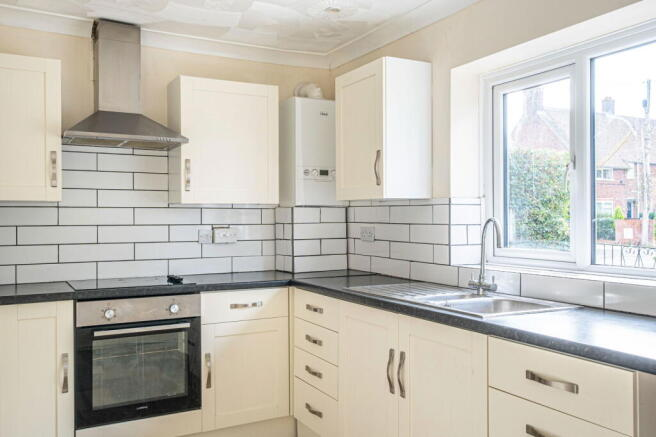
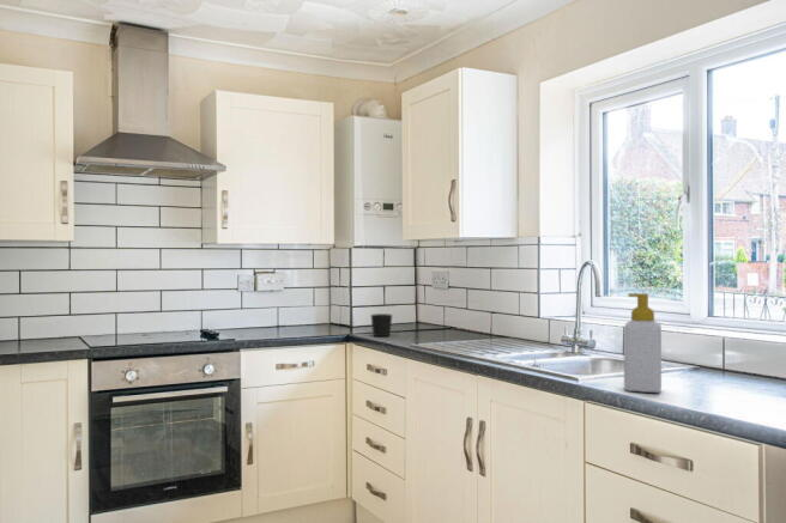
+ soap bottle (642, 341)
+ cup (382, 324)
